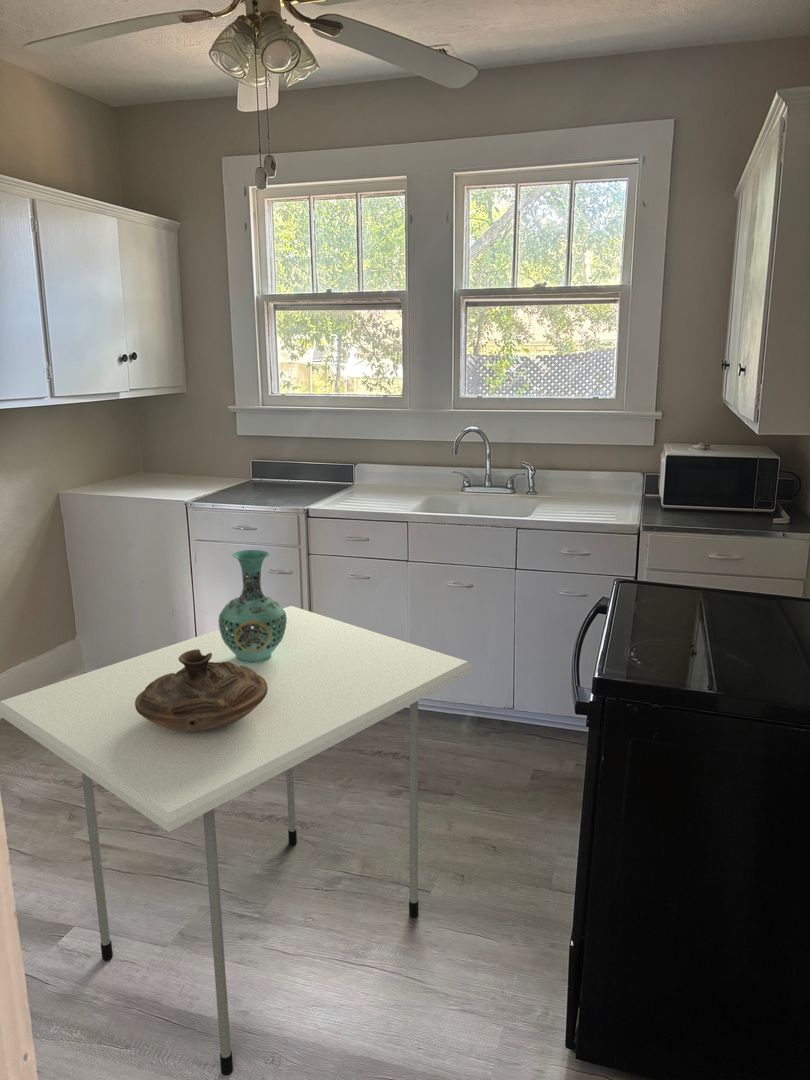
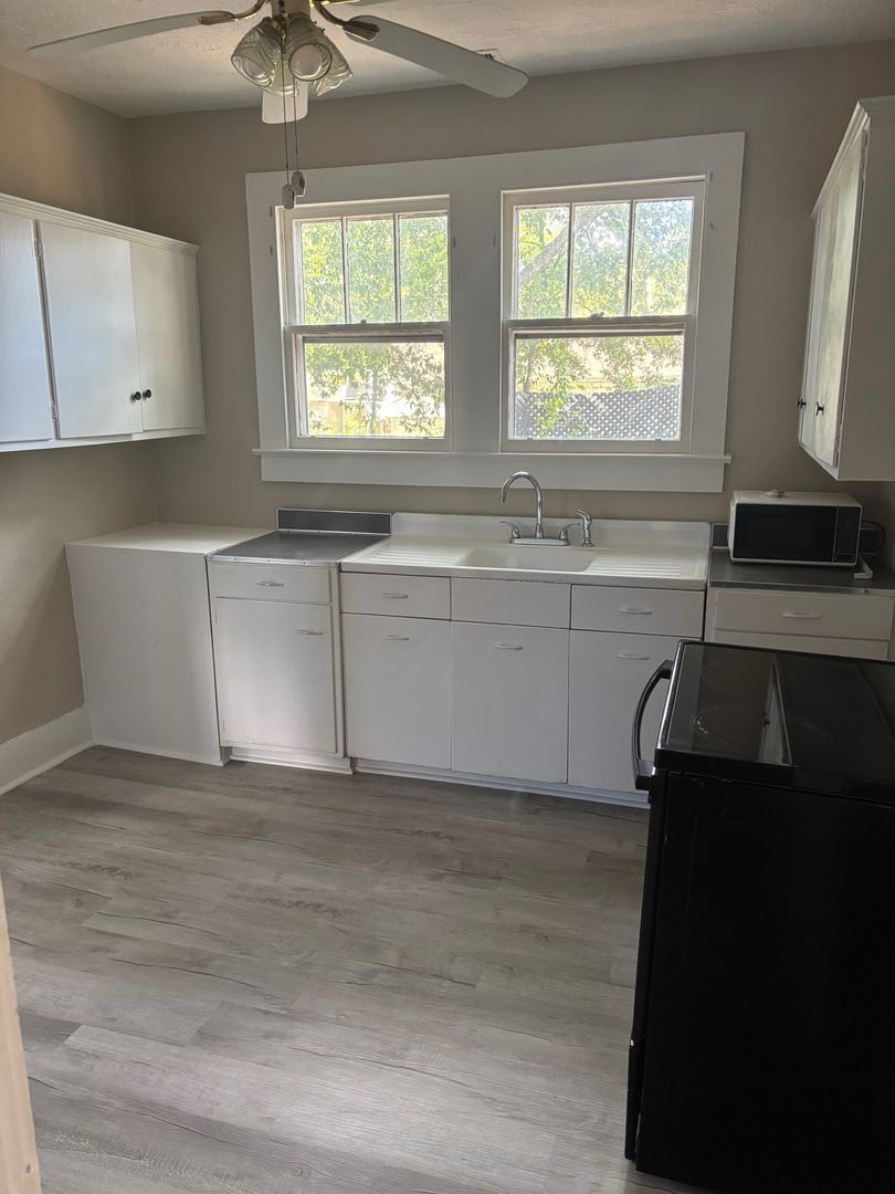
- decorative bowl (202, 686)
- vase (252, 605)
- dining table (243, 792)
